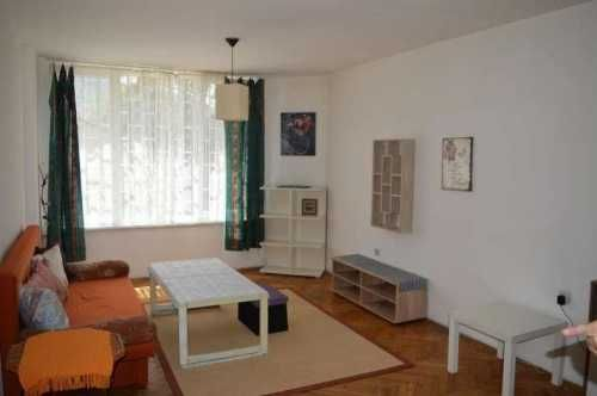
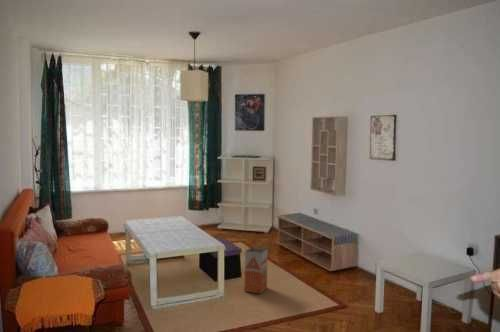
+ waste bin (254, 268)
